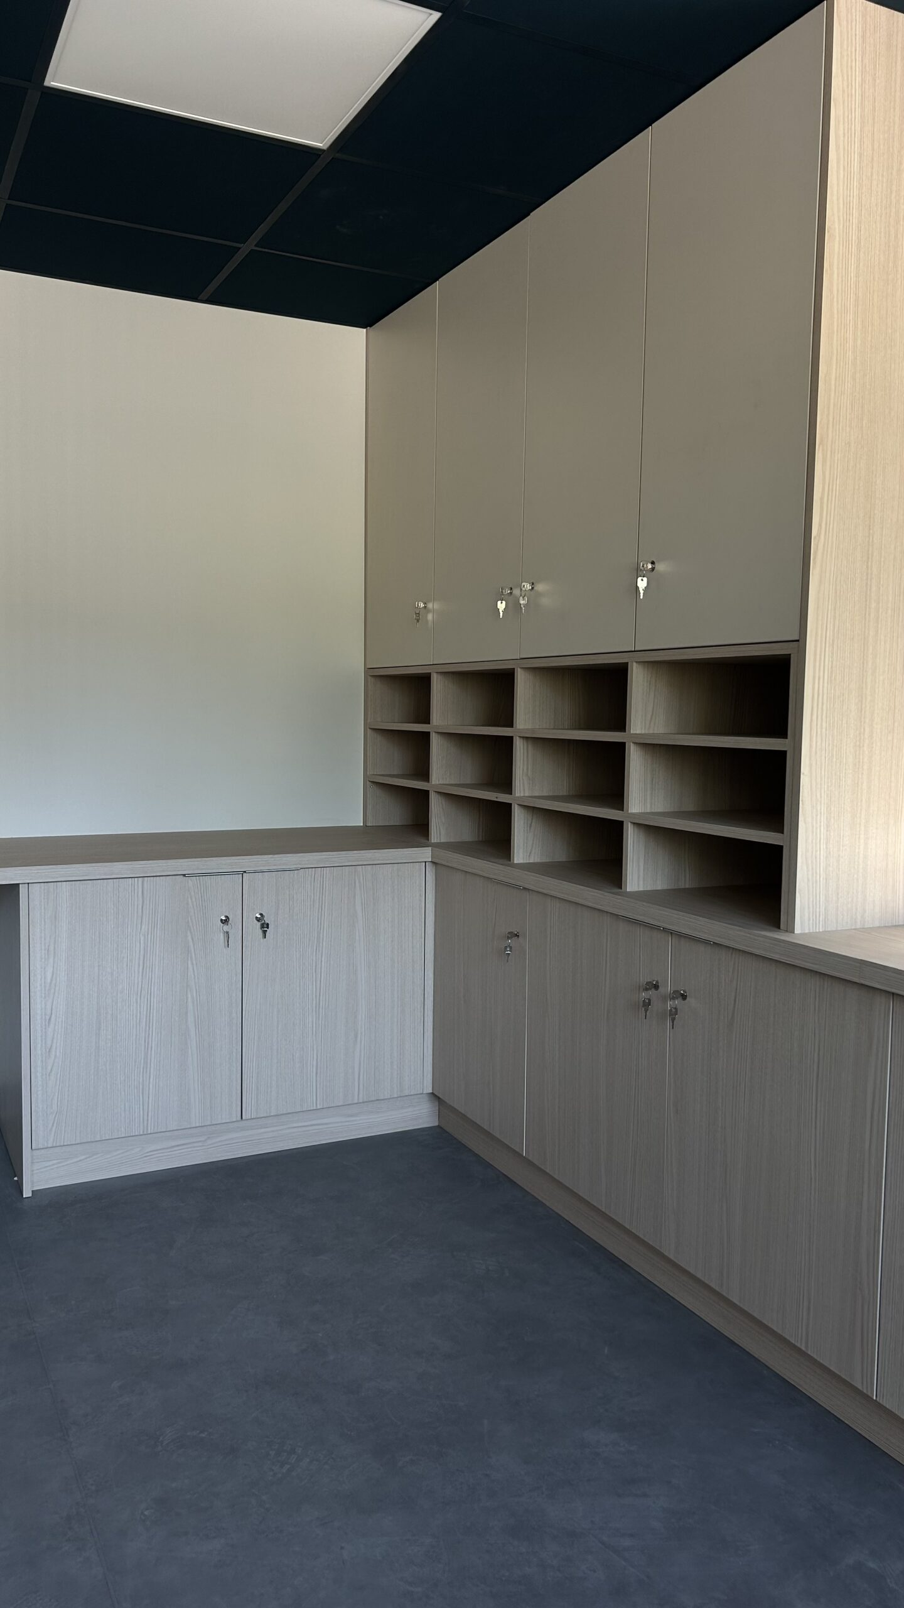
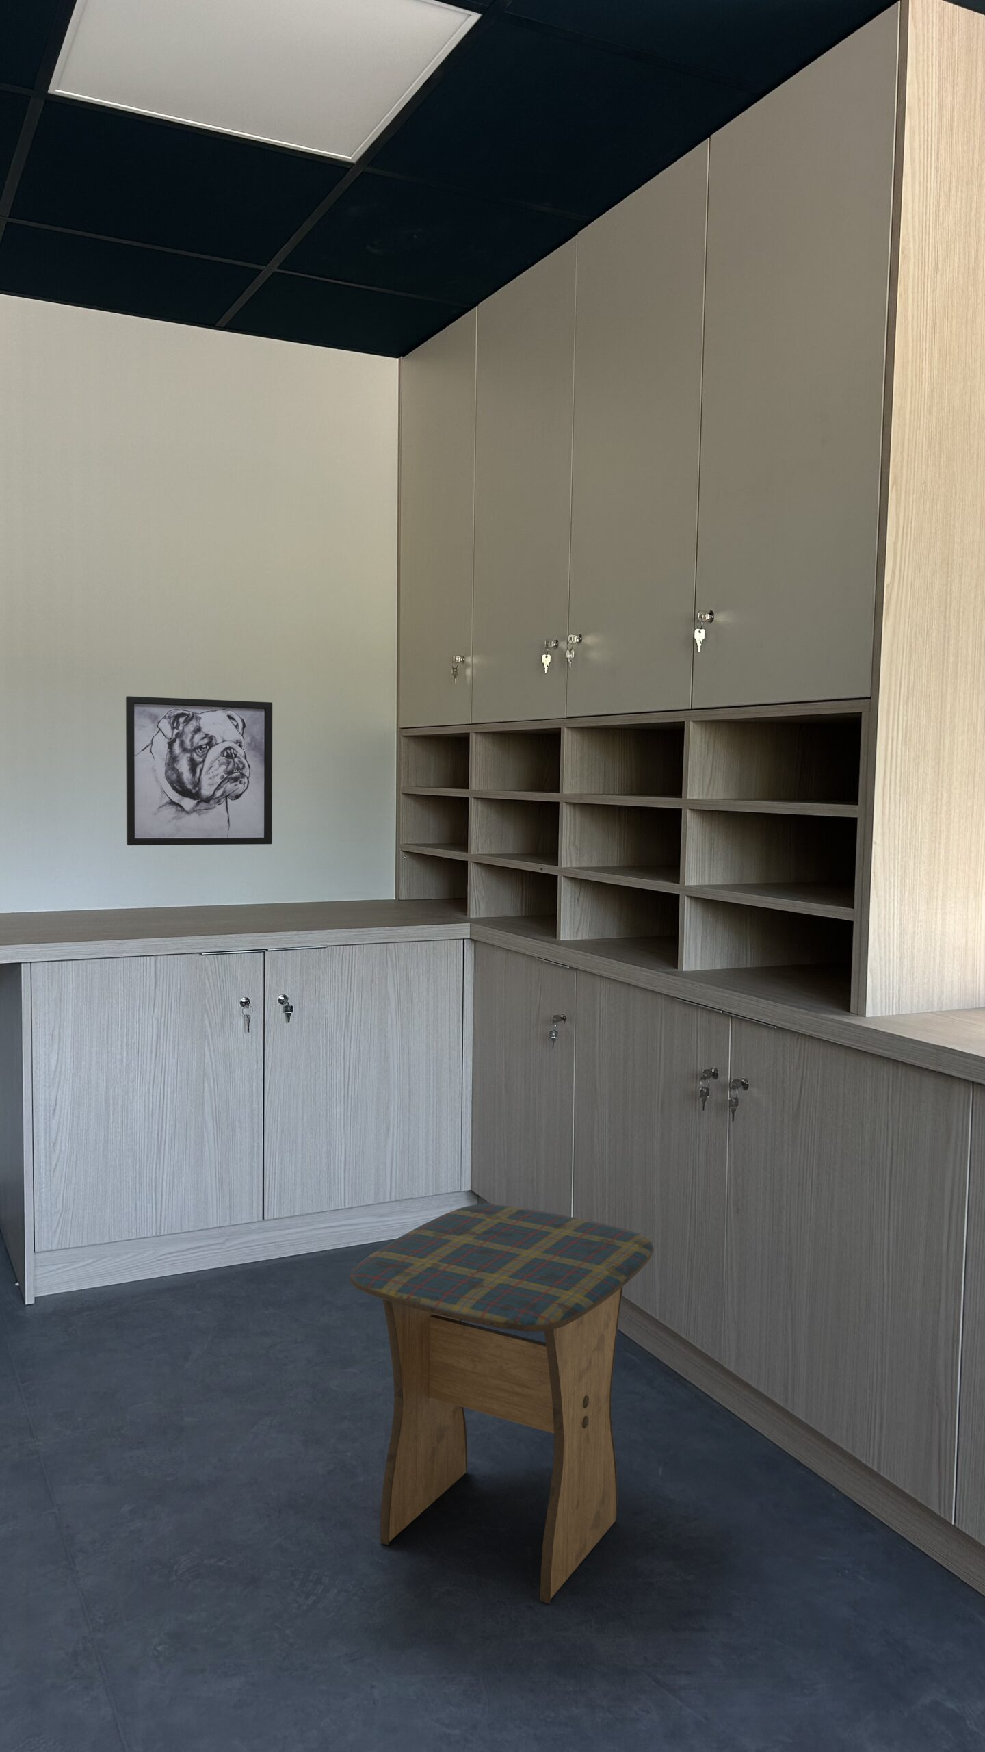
+ wall art (201, 773)
+ stool (504, 1393)
